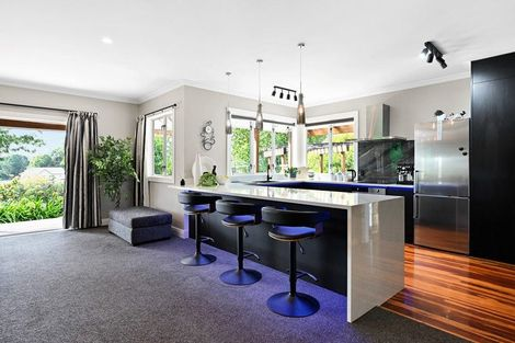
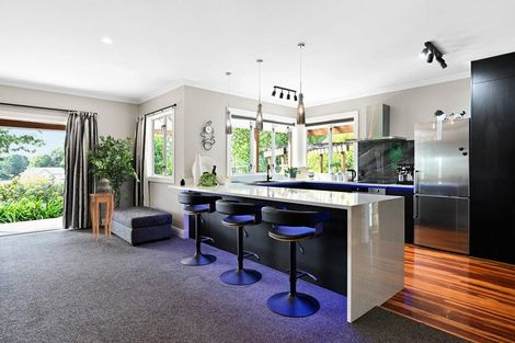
+ decorative urn (104, 183)
+ side table (98, 216)
